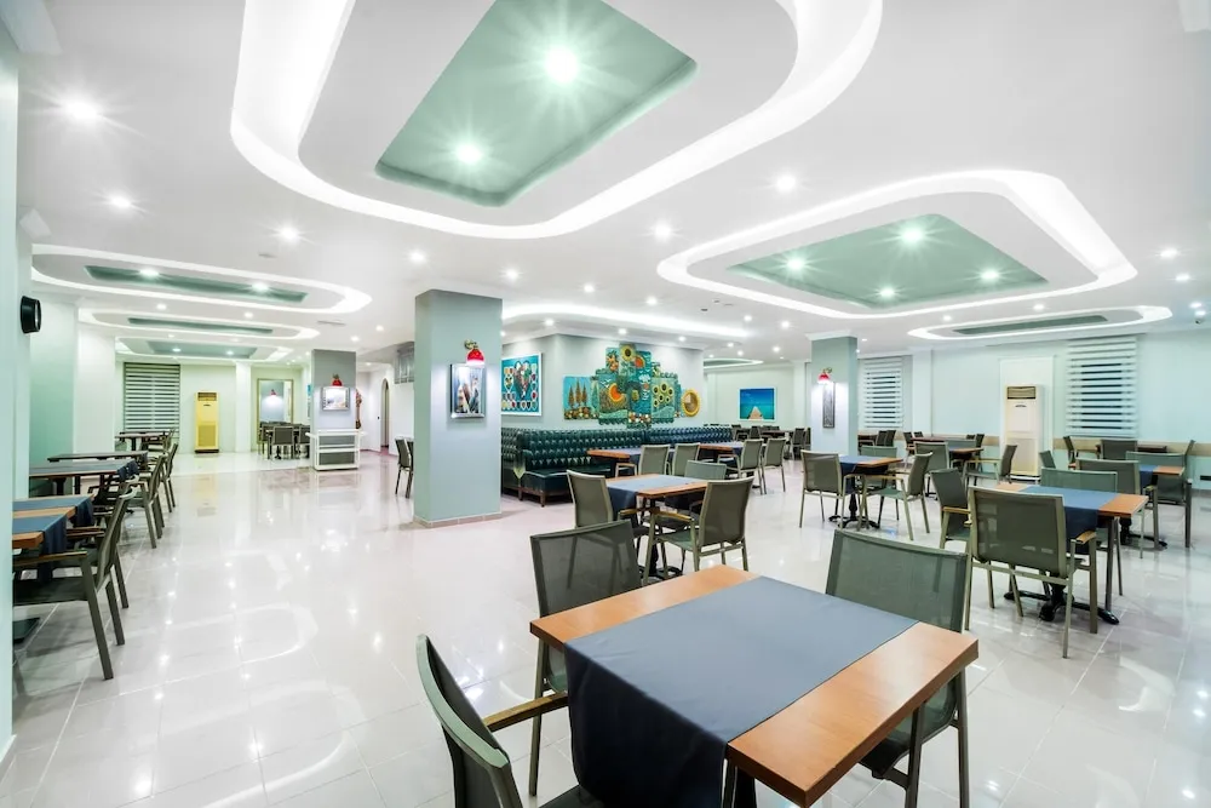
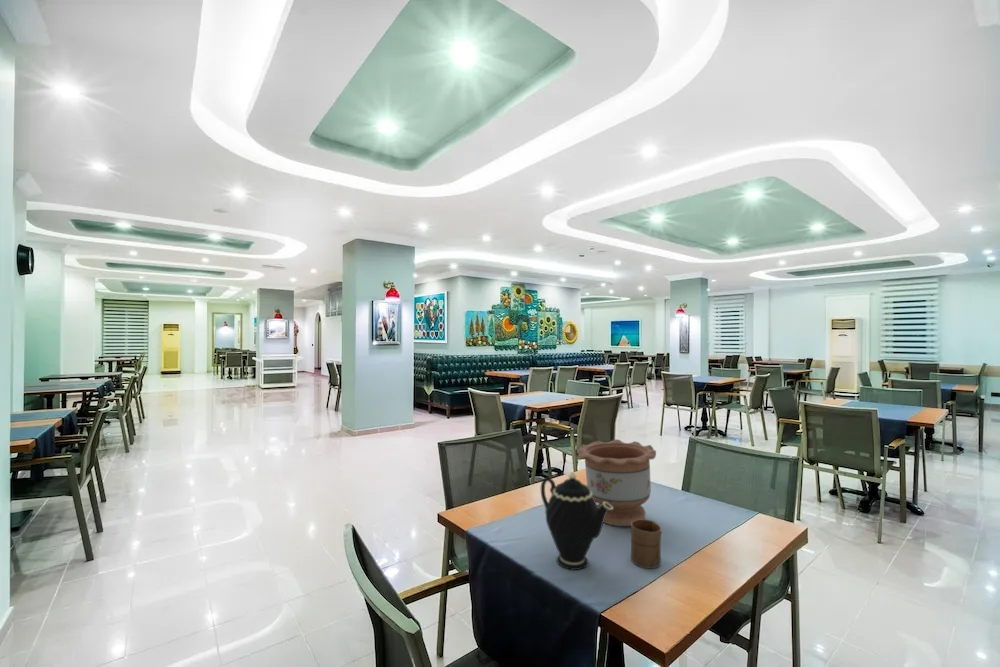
+ flower pot (615, 481)
+ cup (646, 542)
+ teapot (573, 517)
